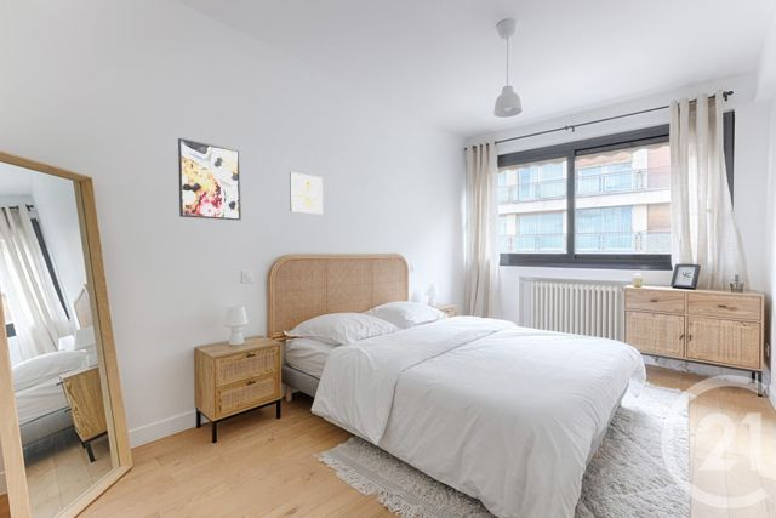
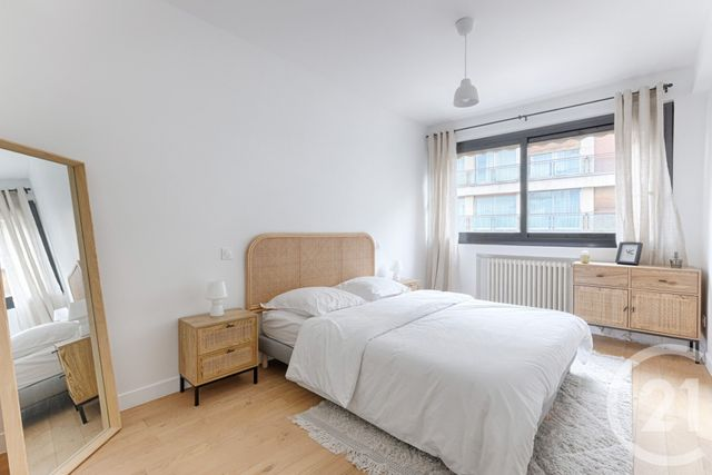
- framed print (306, 193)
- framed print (211, 181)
